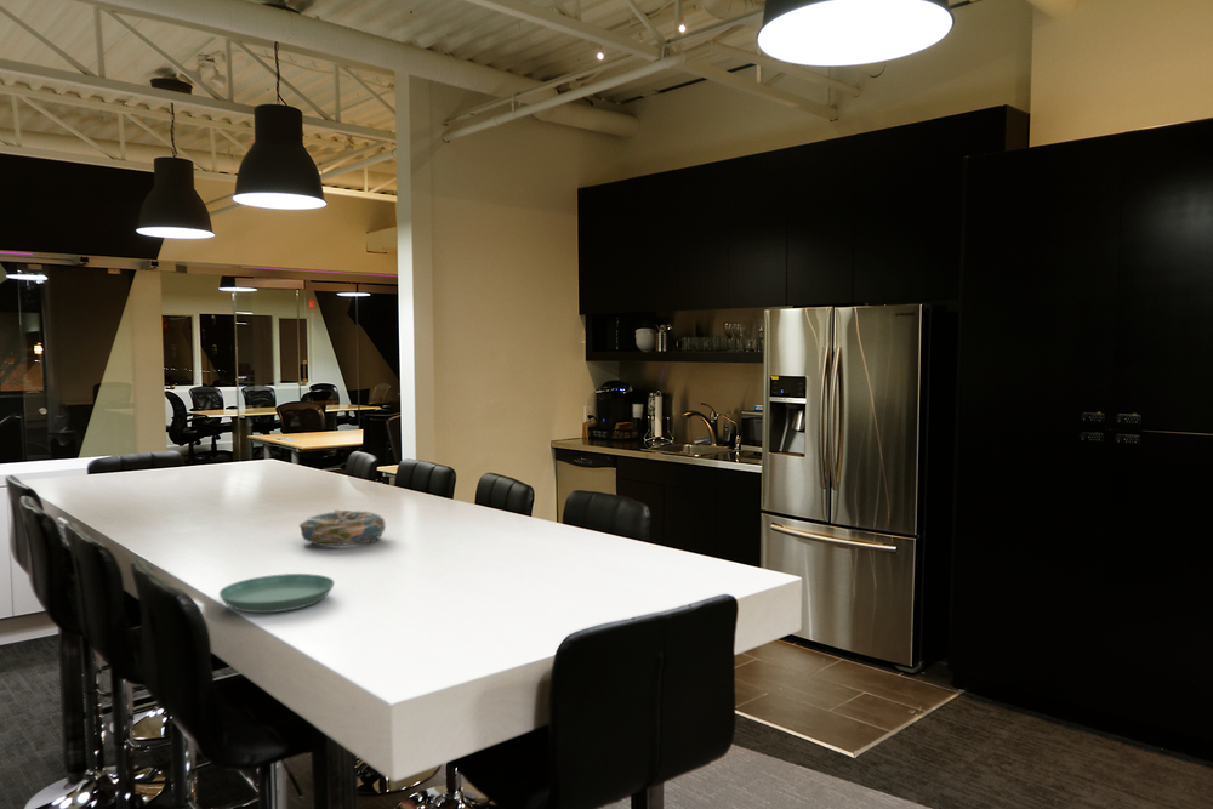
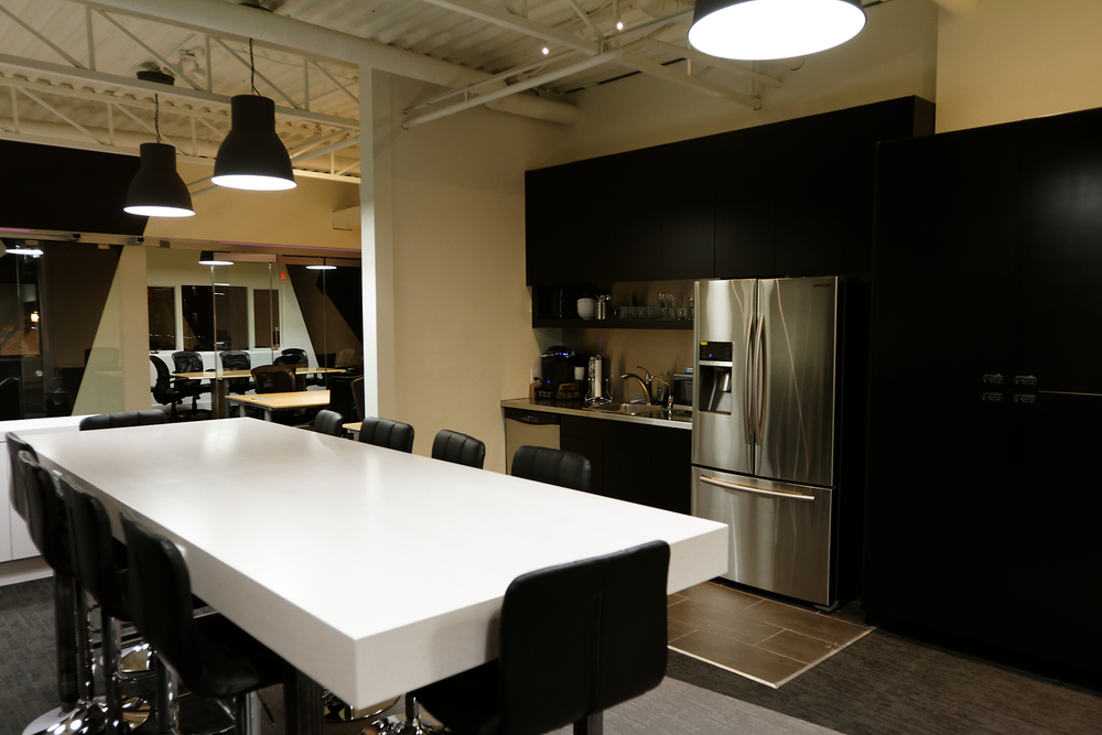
- decorative bowl (343, 528)
- saucer (278, 593)
